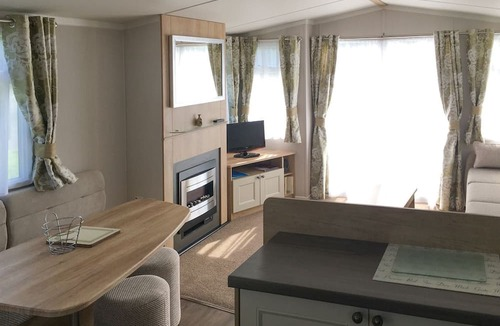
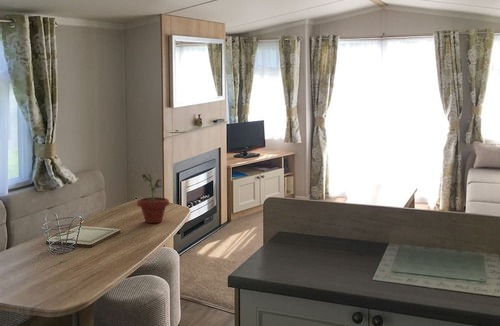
+ potted plant (152, 196)
